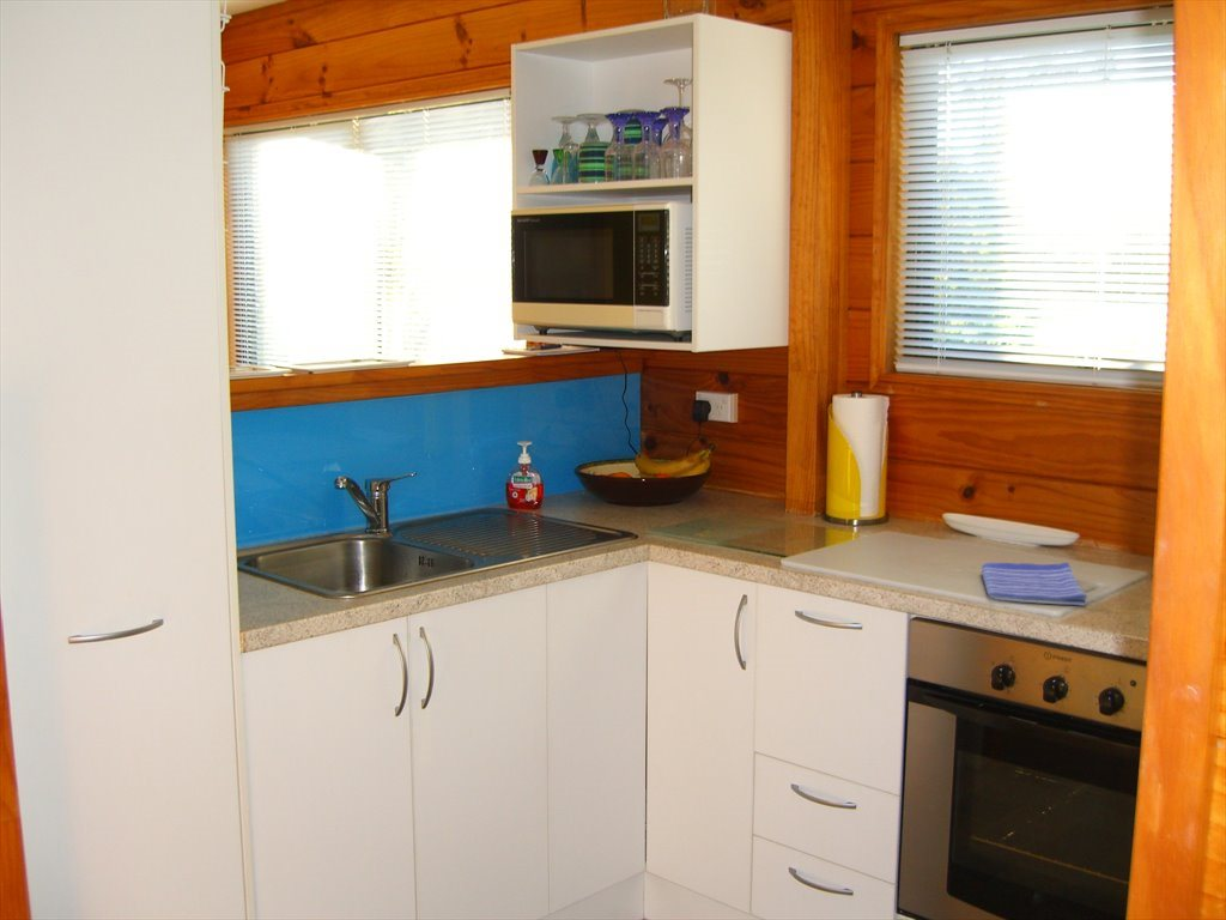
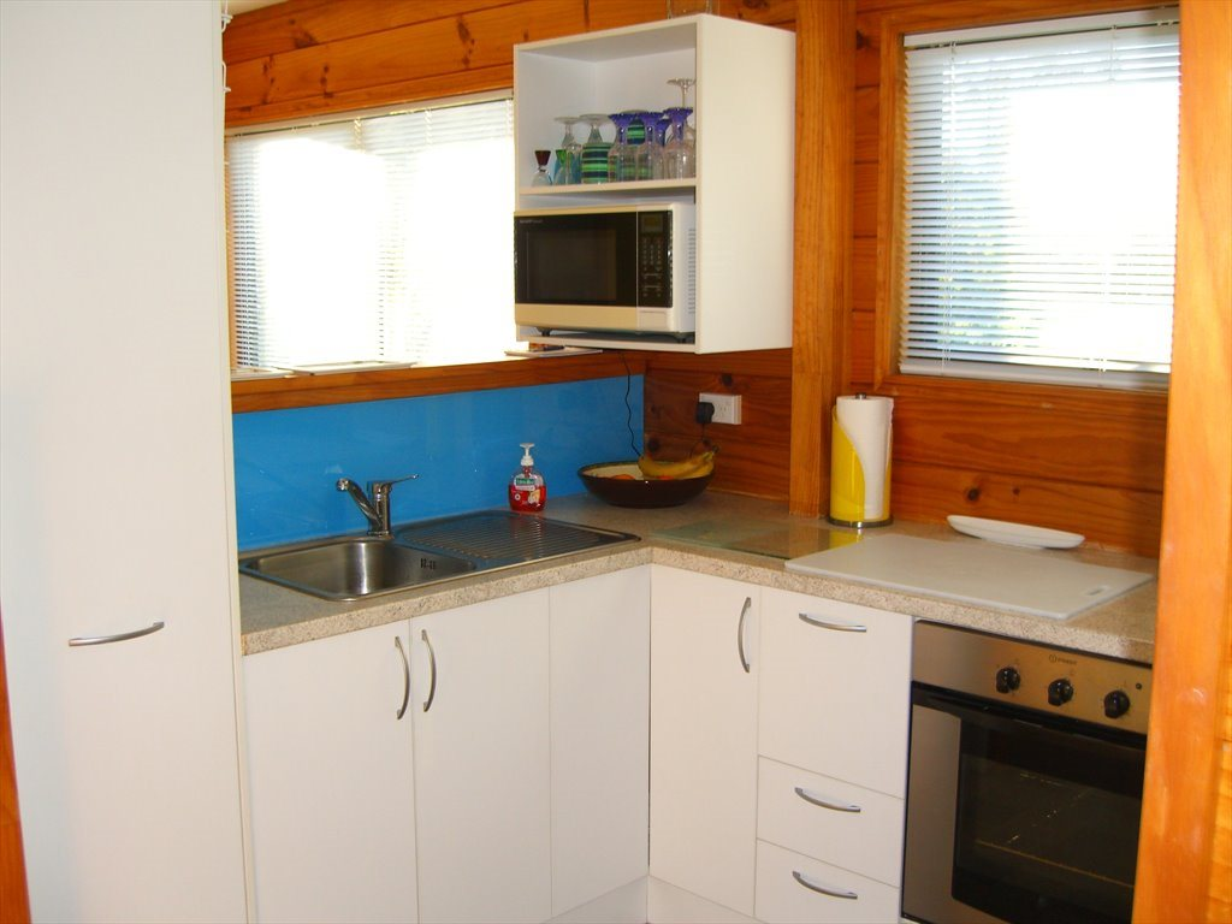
- dish towel (1031, 580)
